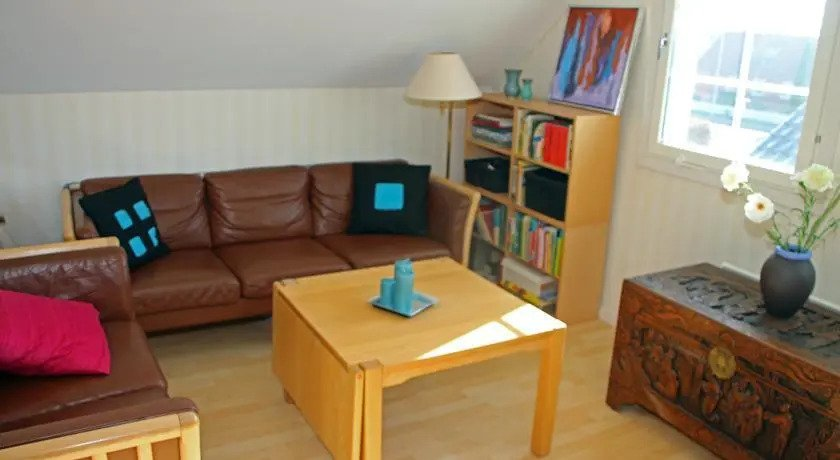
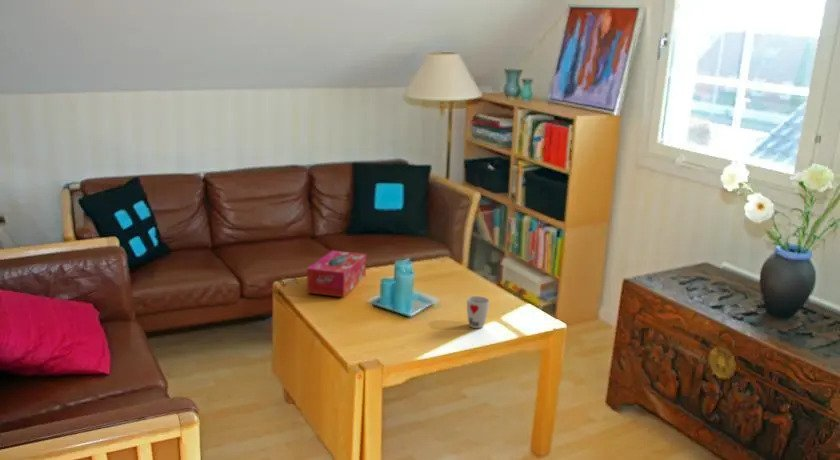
+ tissue box (337, 272)
+ cup (477, 312)
